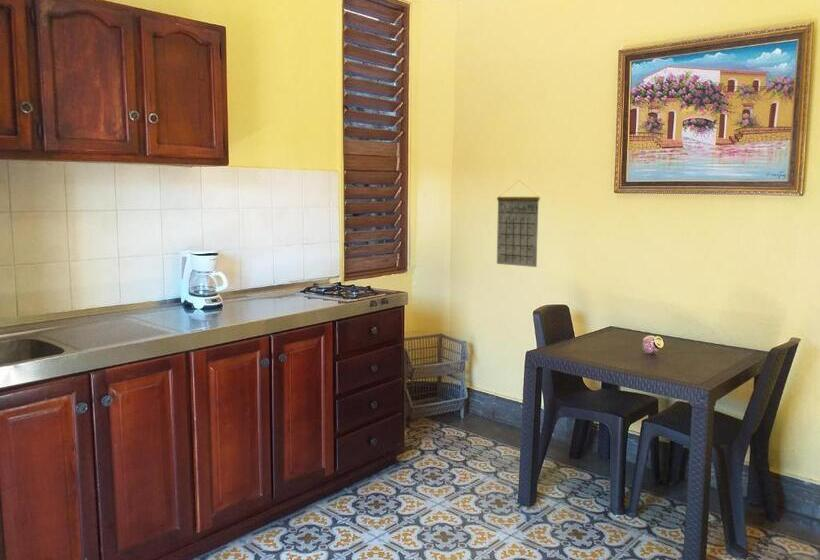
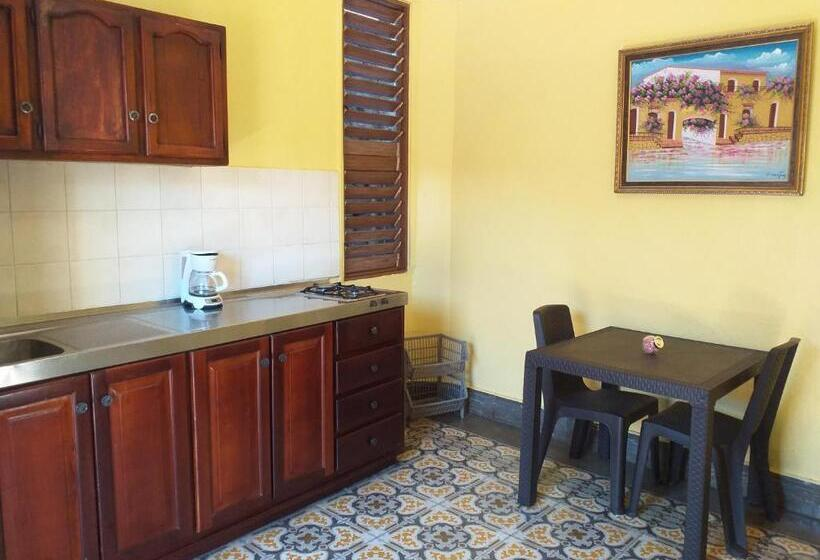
- calendar (517, 223)
